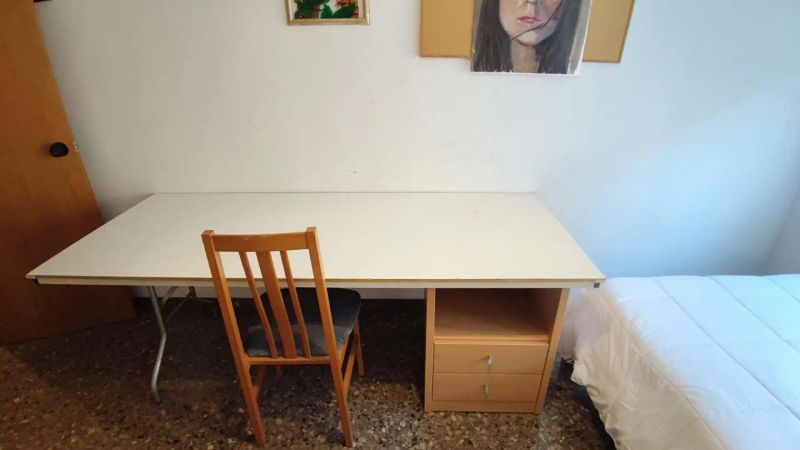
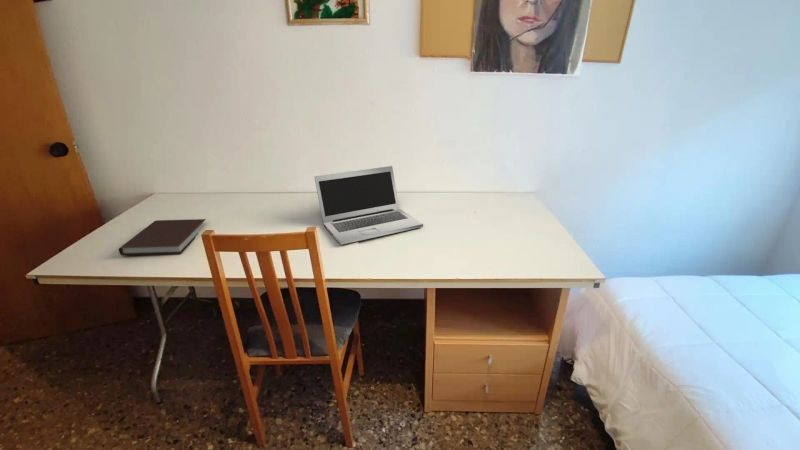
+ laptop (368, 202)
+ notebook (166, 235)
